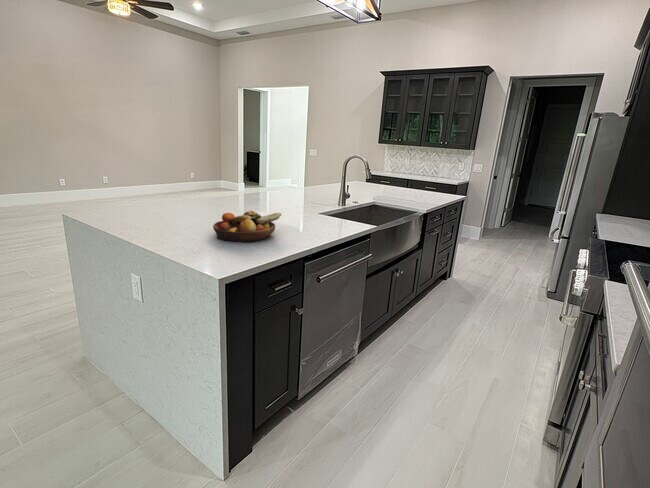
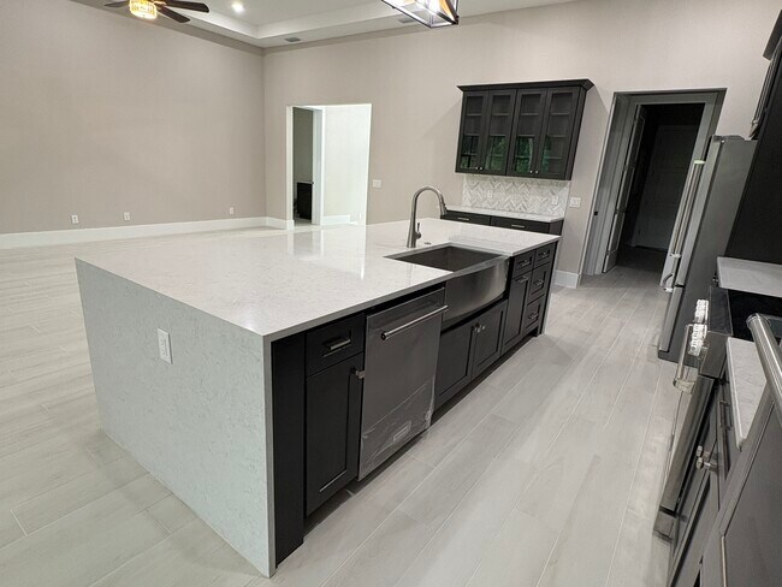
- fruit bowl (245, 222)
